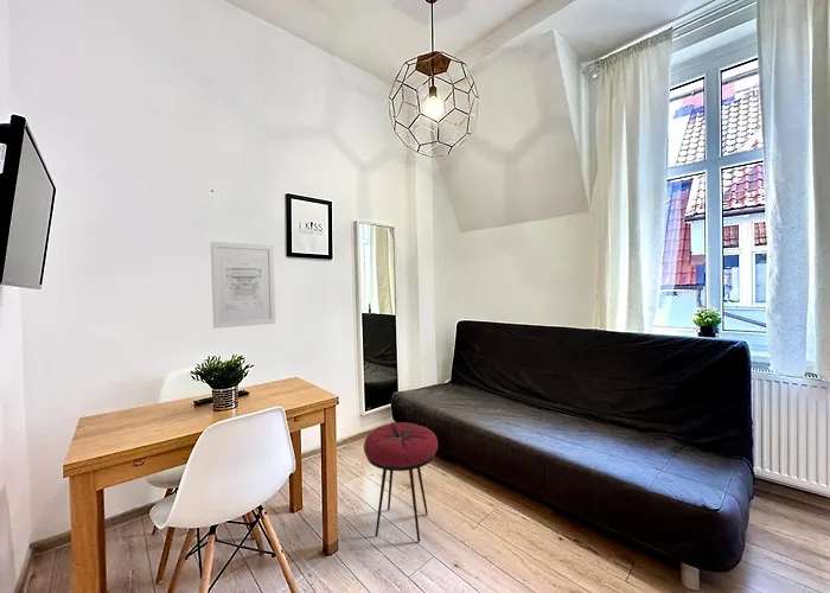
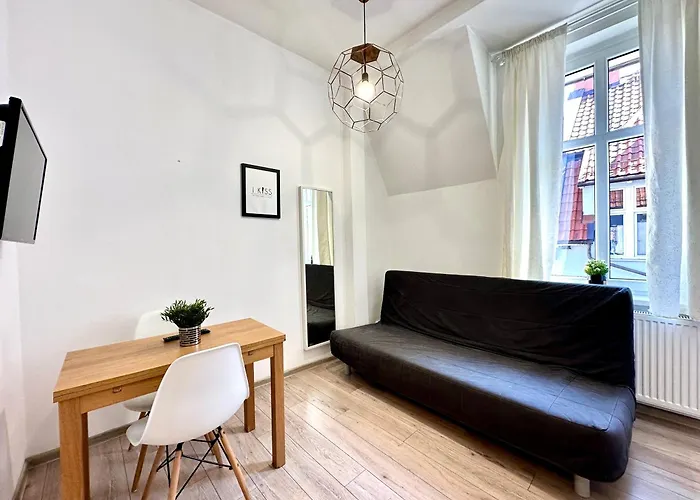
- stool (401, 470)
- wall art (244, 285)
